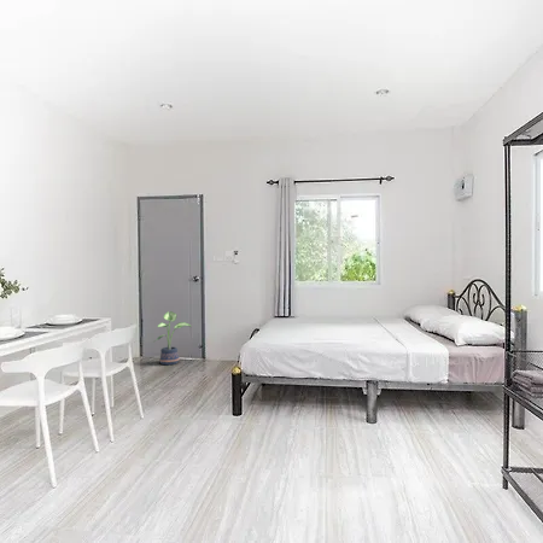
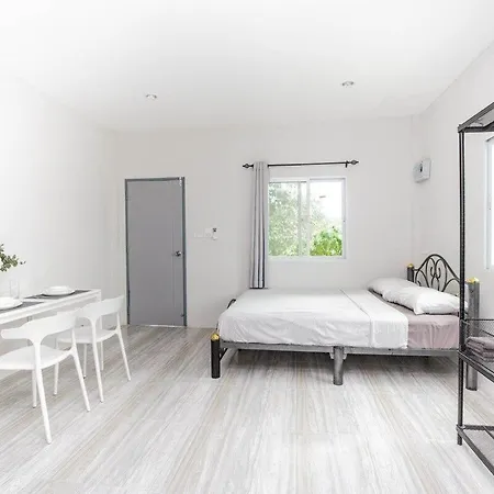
- potted plant (170, 338)
